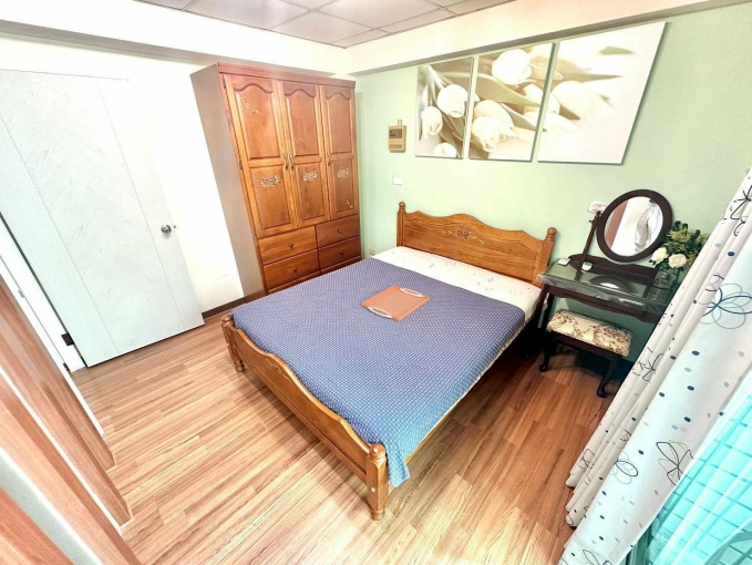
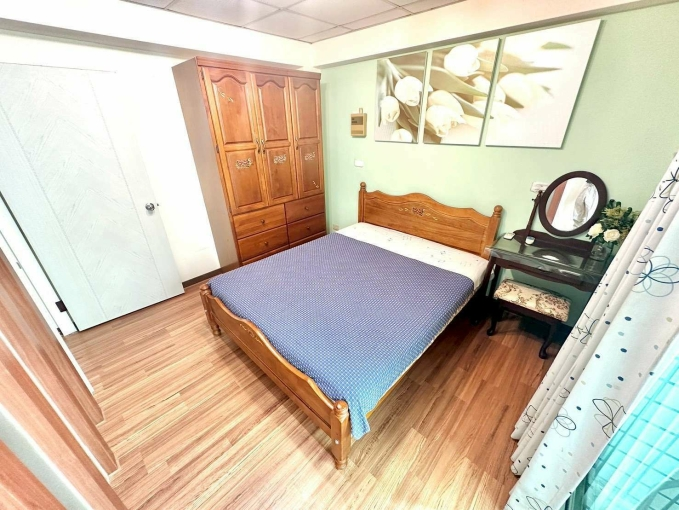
- serving tray (395, 301)
